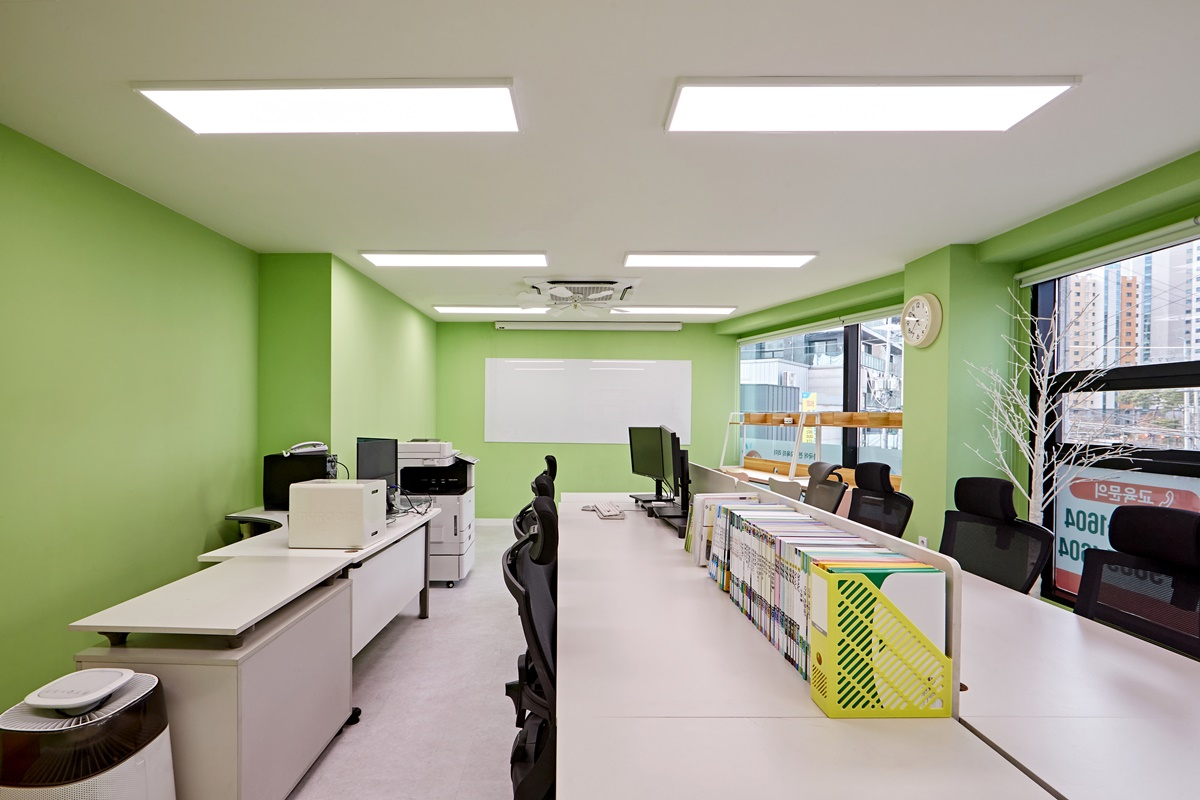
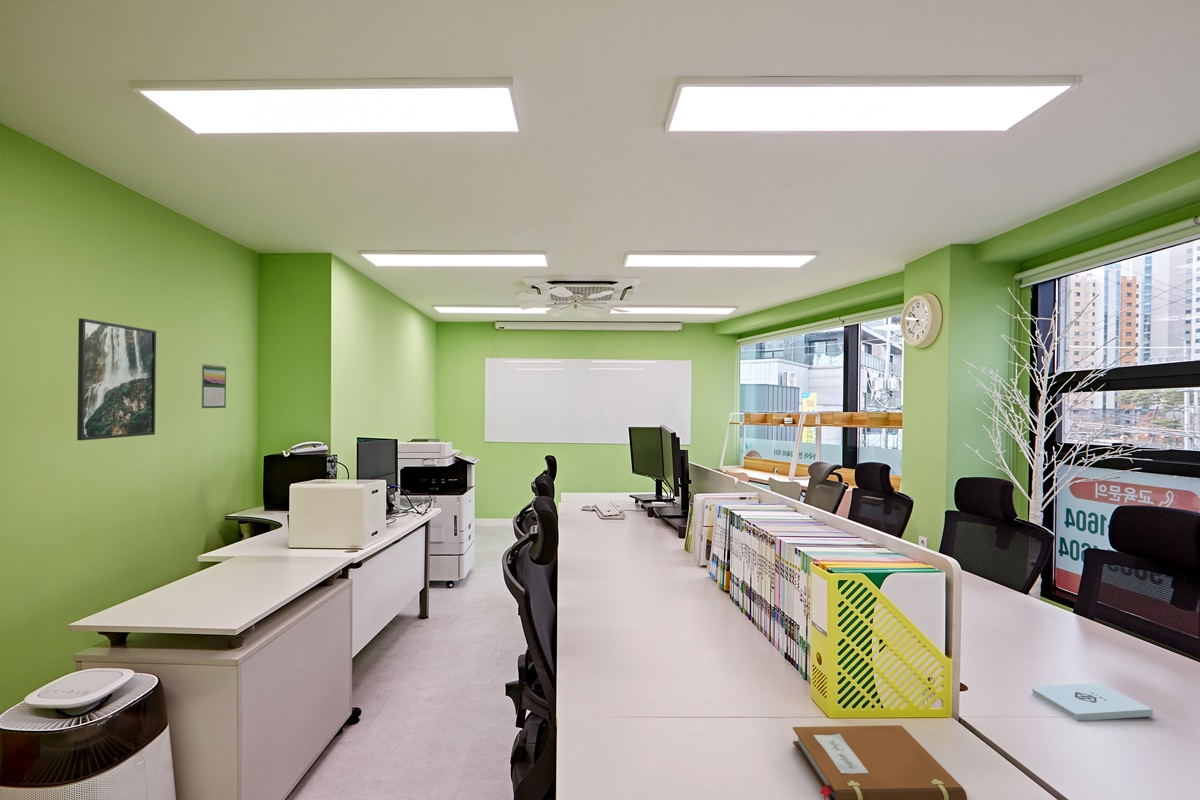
+ calendar (214, 386)
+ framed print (119, 381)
+ notepad (1088, 700)
+ notebook (869, 765)
